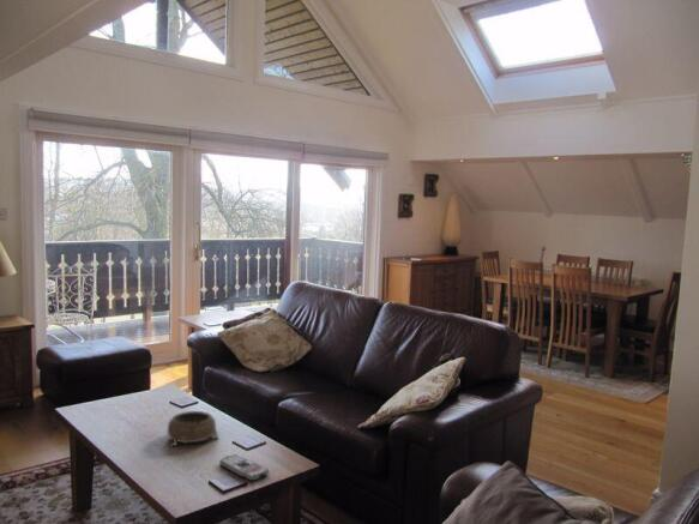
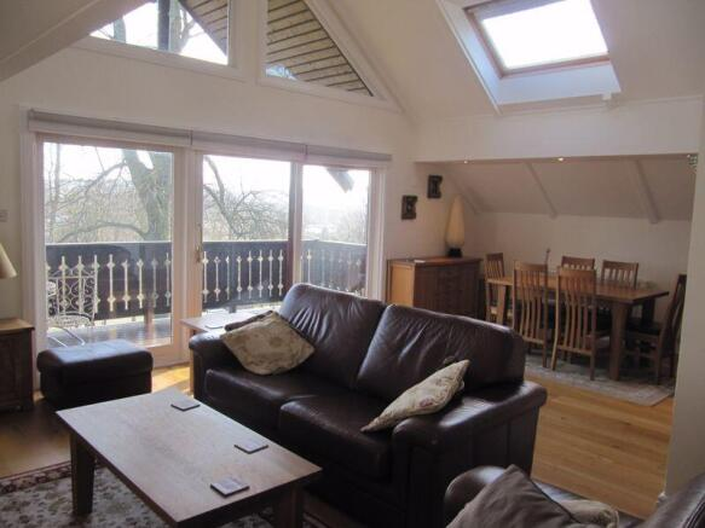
- decorative bowl (193, 427)
- remote control (242, 466)
